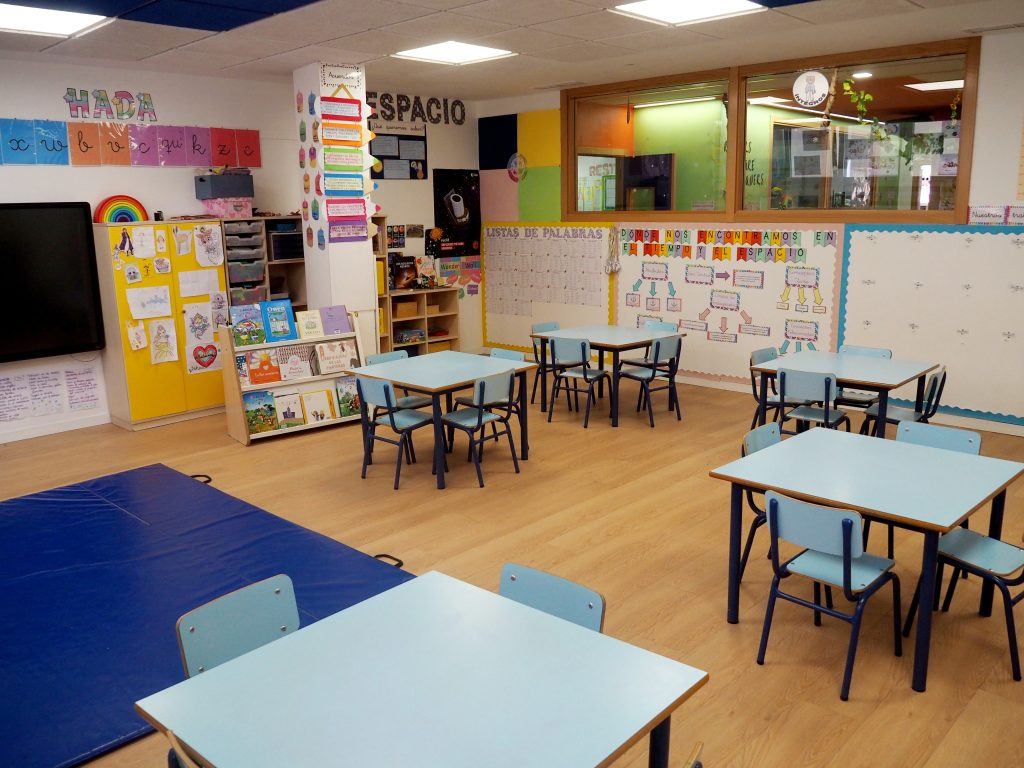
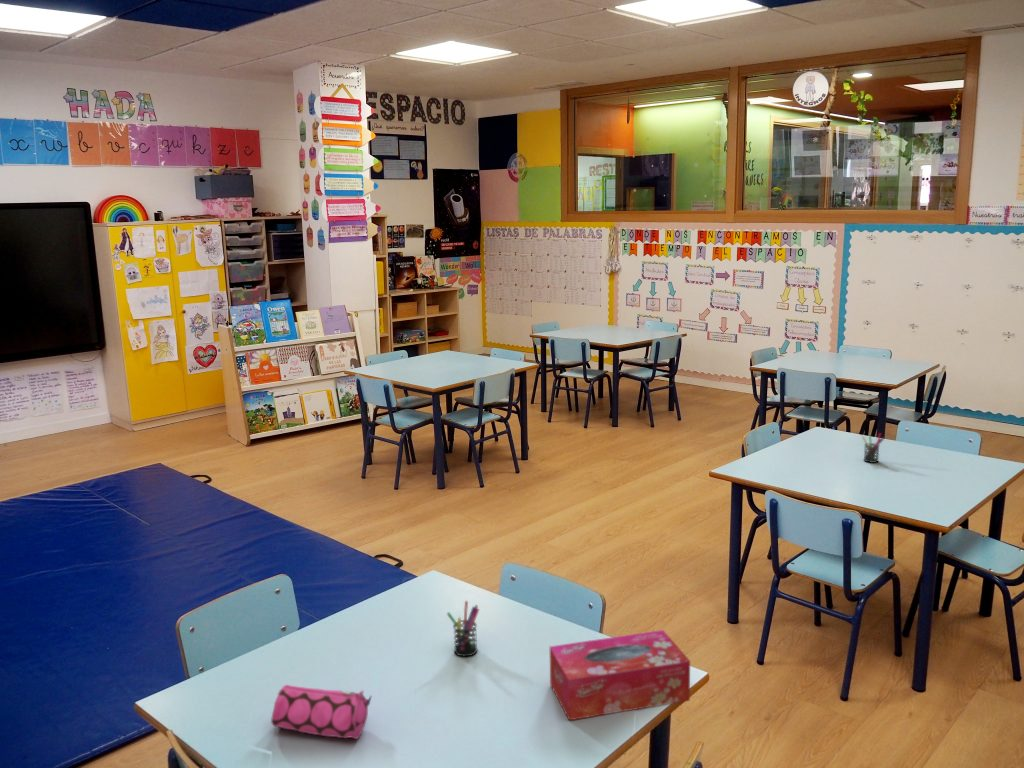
+ pencil case (319, 708)
+ pen holder (871, 446)
+ tissue box (618, 673)
+ pen holder (463, 627)
